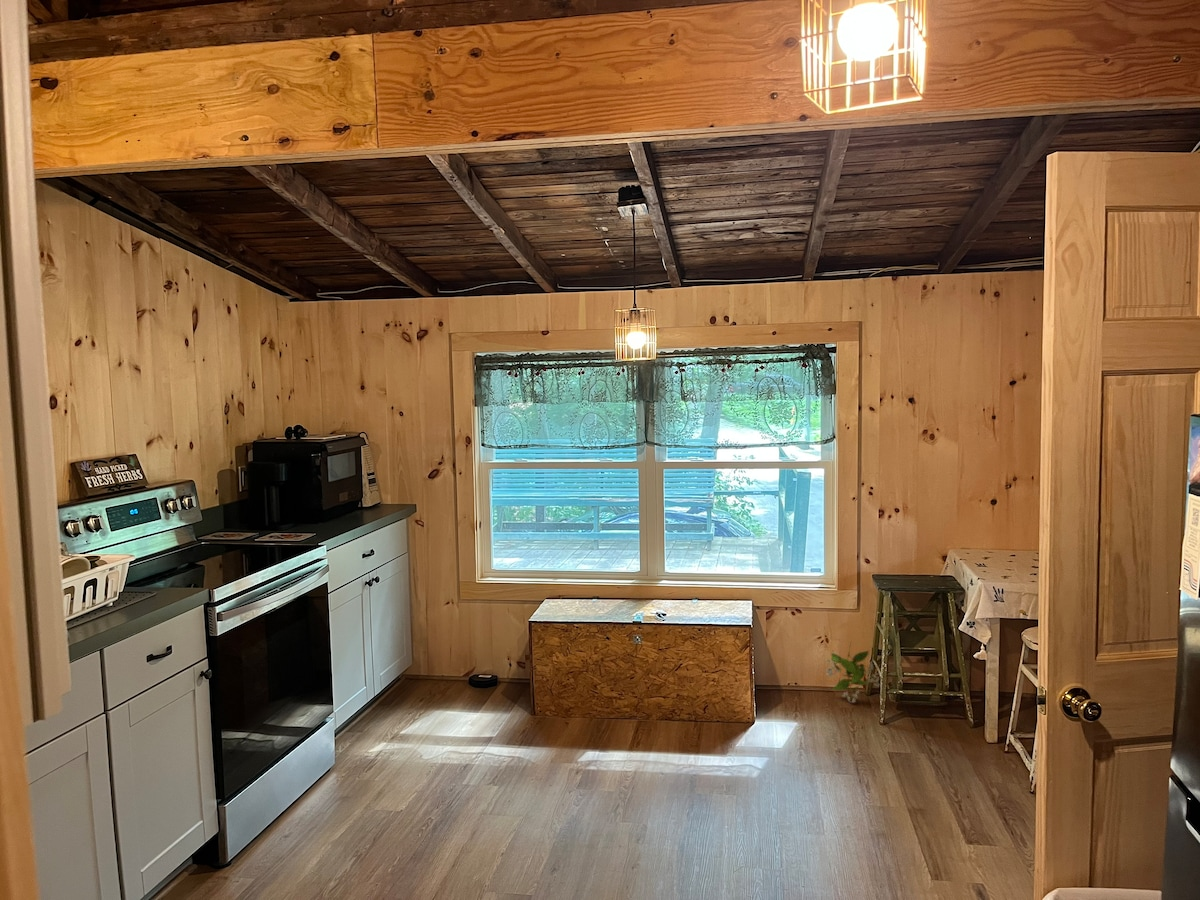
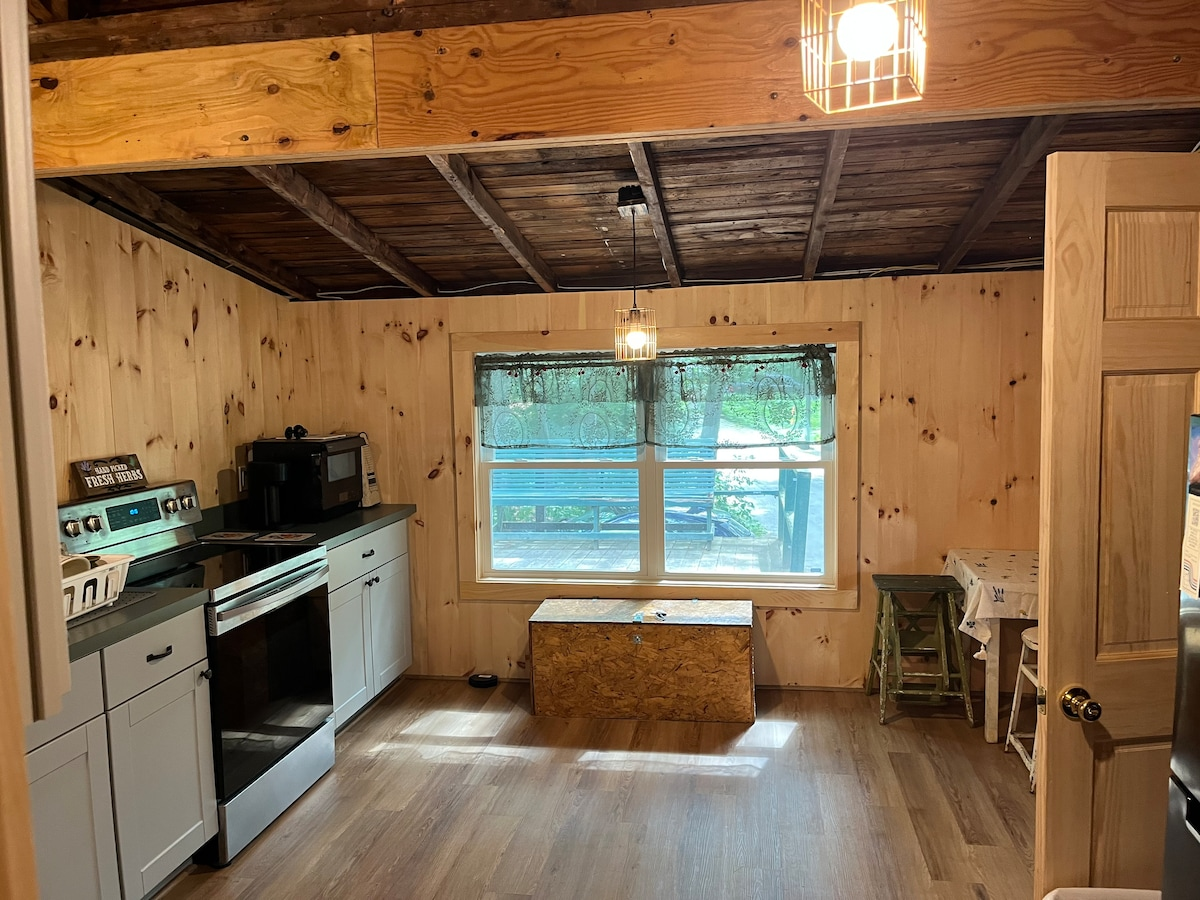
- decorative plant (857, 670)
